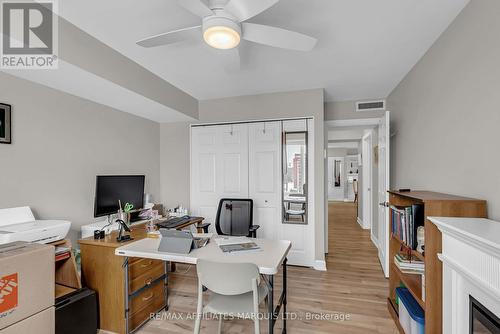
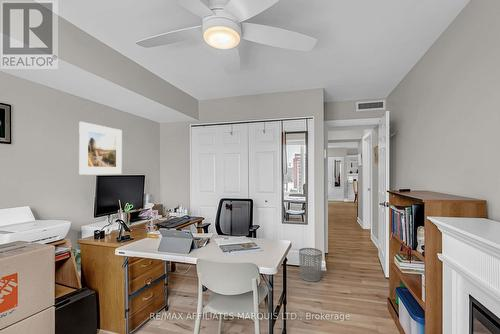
+ waste bin (310, 264)
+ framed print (102, 150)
